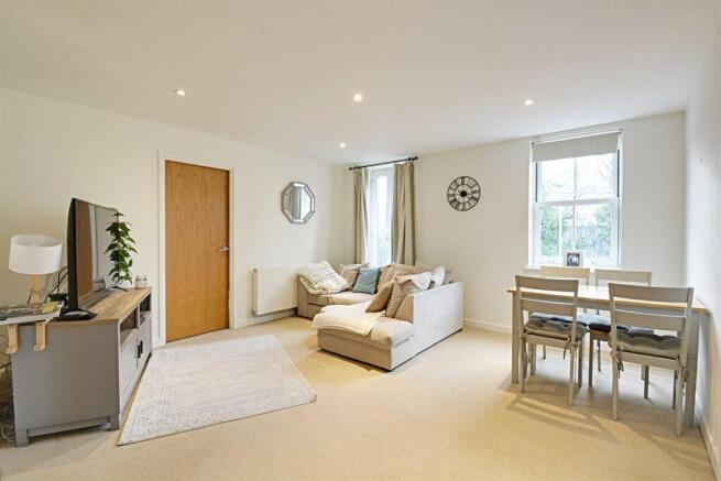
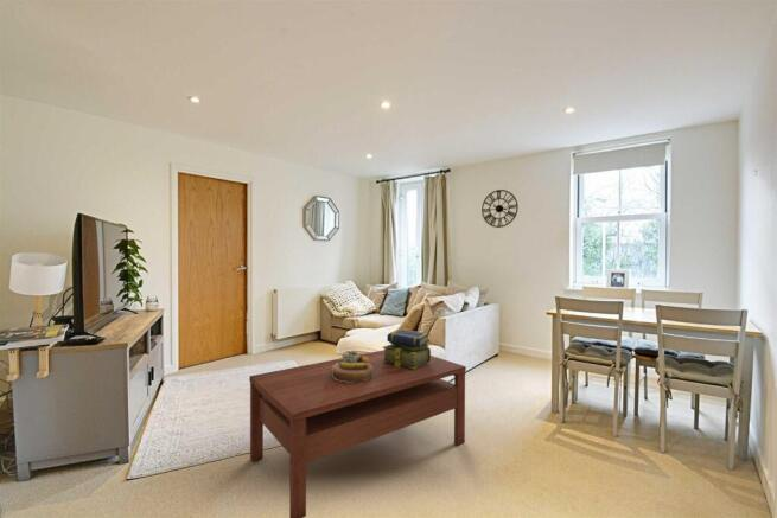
+ decorative bowl (352, 363)
+ stack of books (408, 347)
+ coffee table (362, 410)
